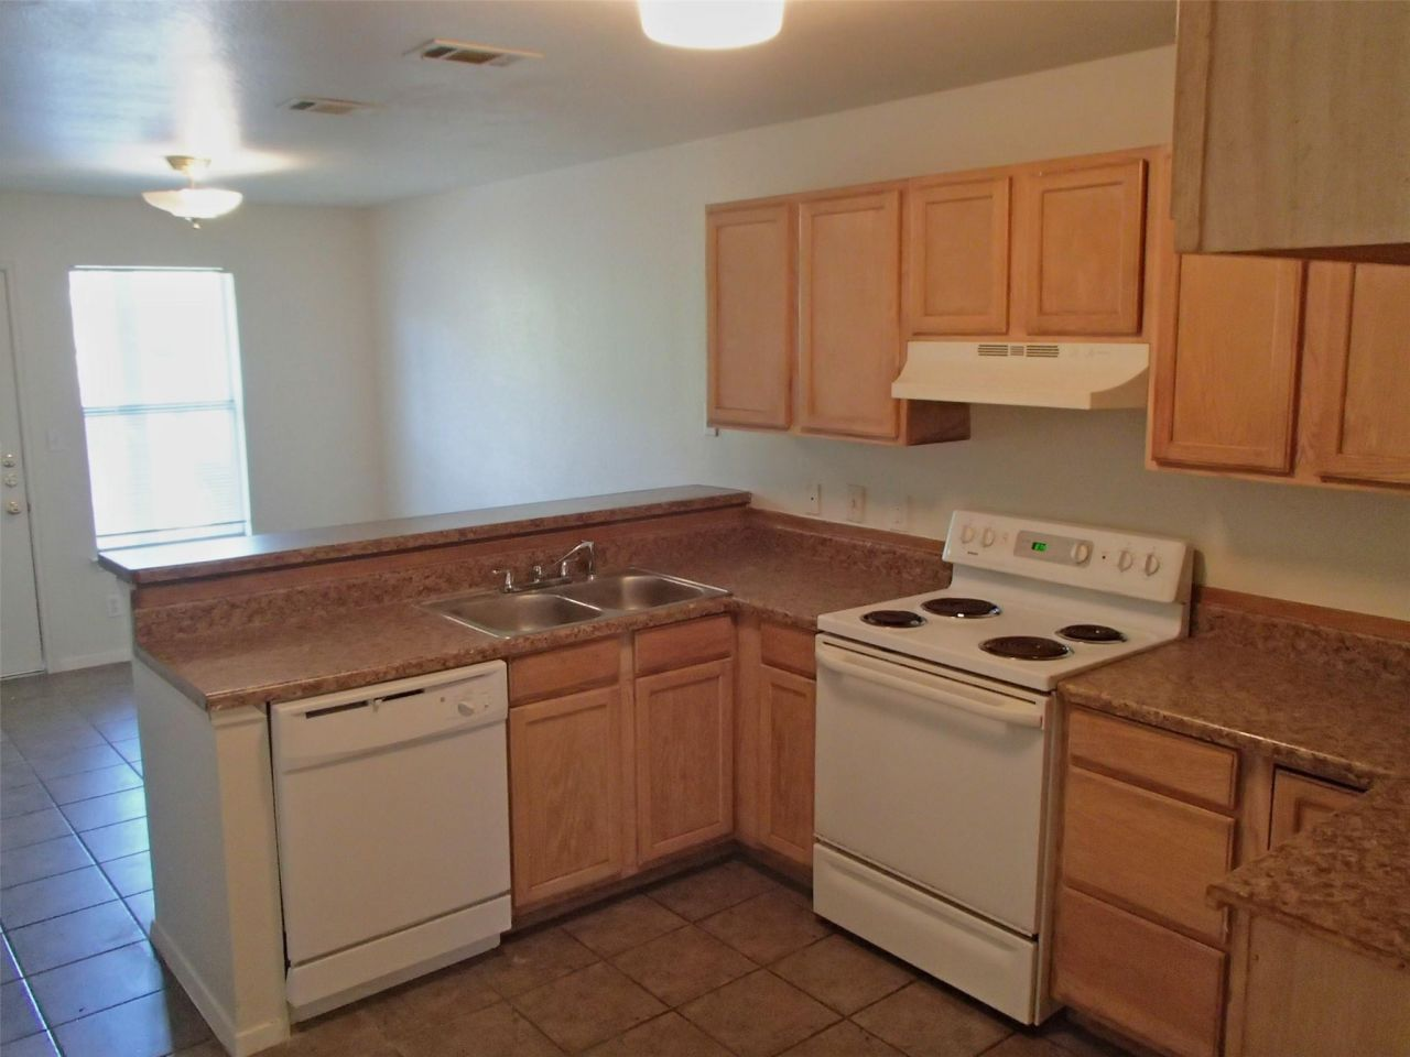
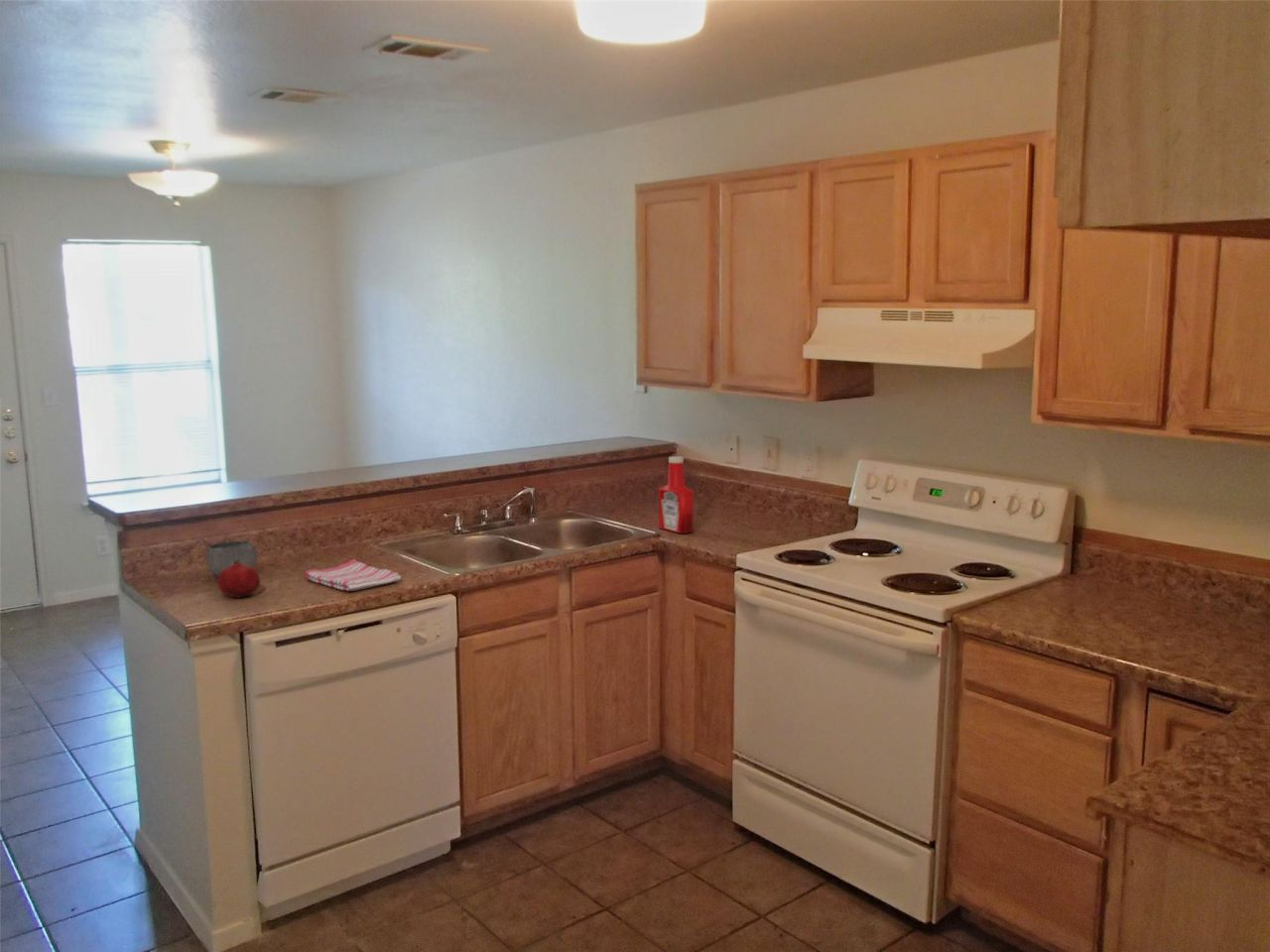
+ dish towel (352, 574)
+ fruit (238, 577)
+ soap bottle (676, 493)
+ bowl (231, 559)
